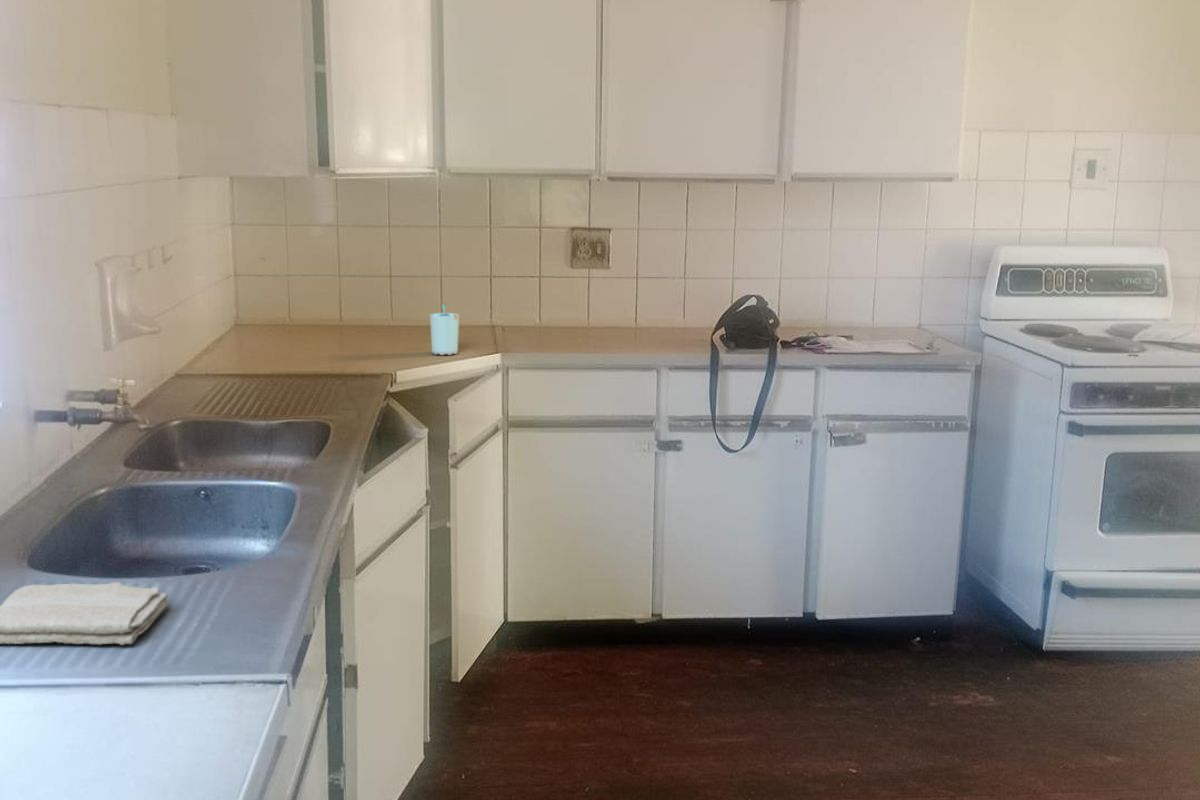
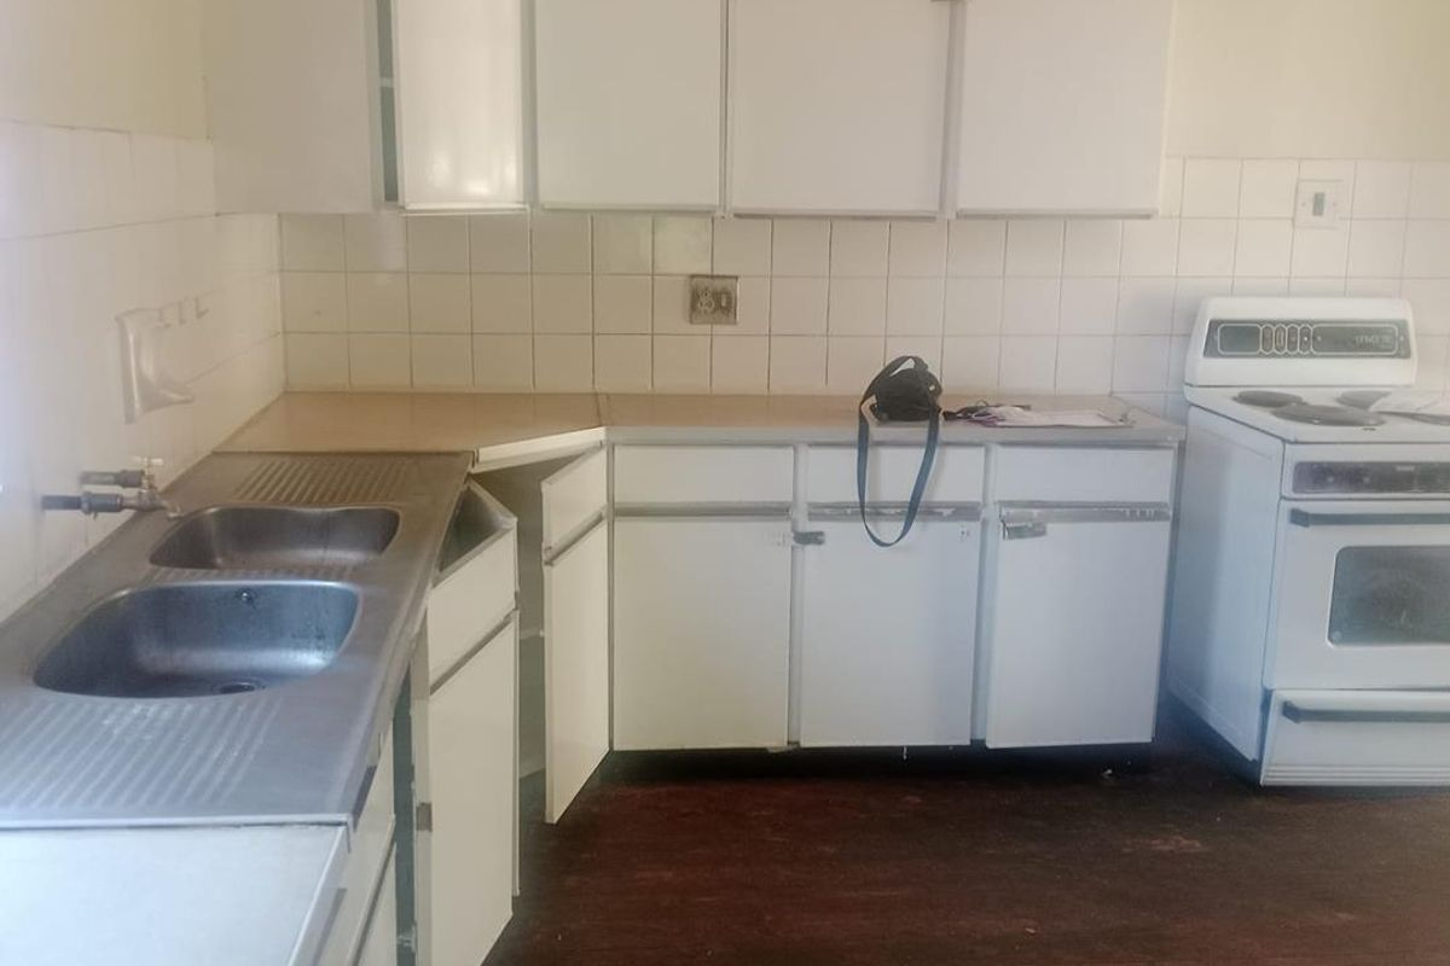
- cup (445, 329)
- washcloth (73, 612)
